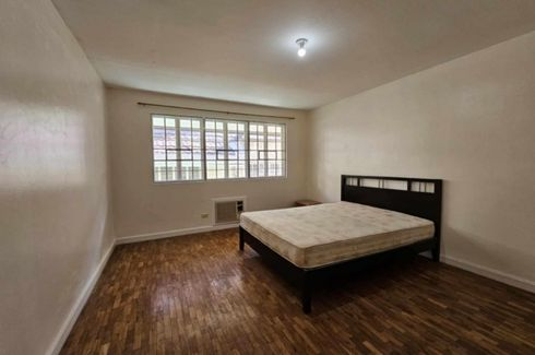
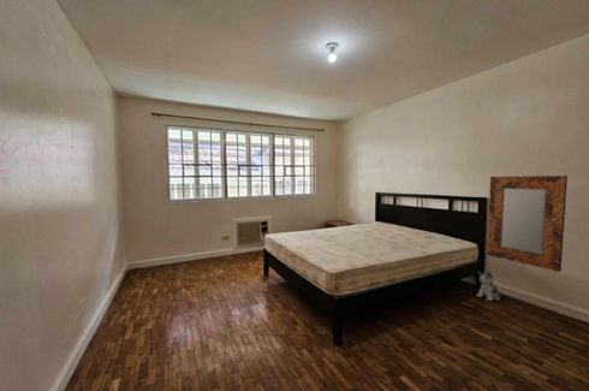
+ plush toy (489, 283)
+ home mirror (522, 219)
